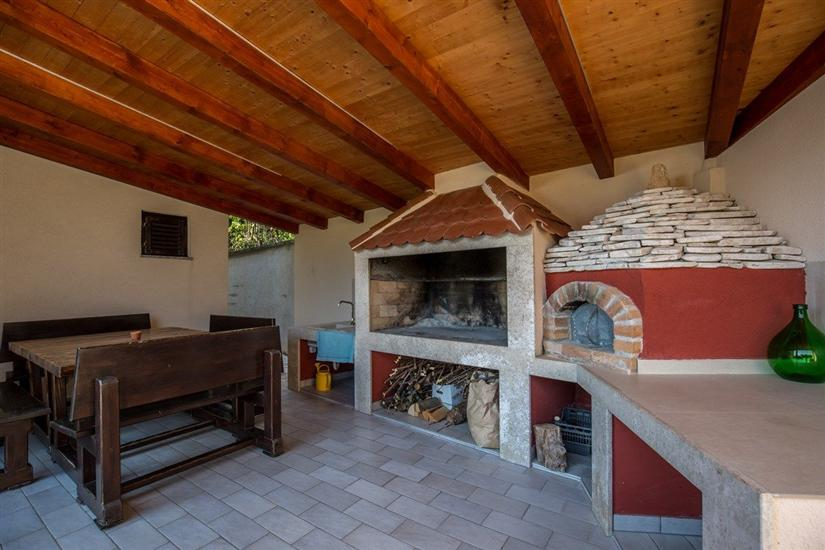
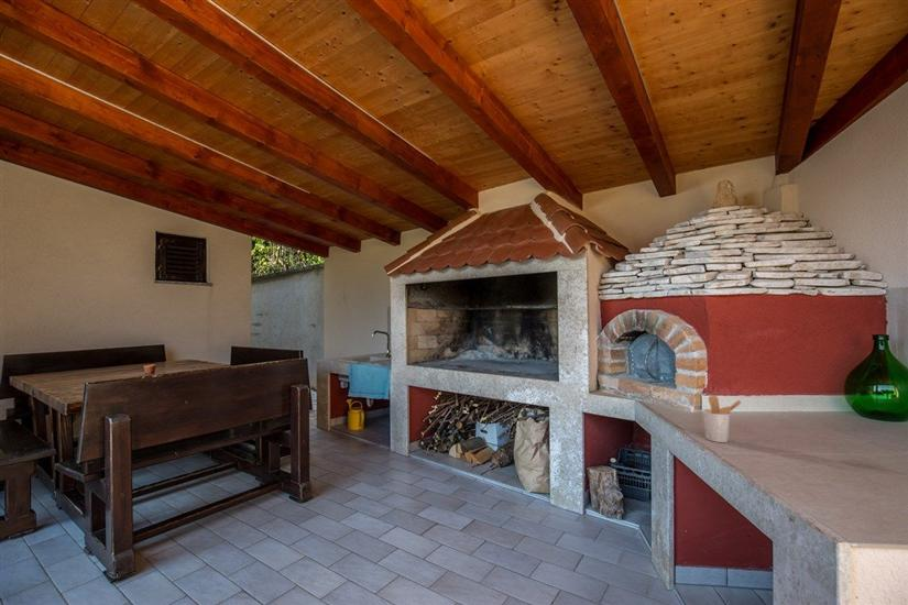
+ utensil holder (723, 419)
